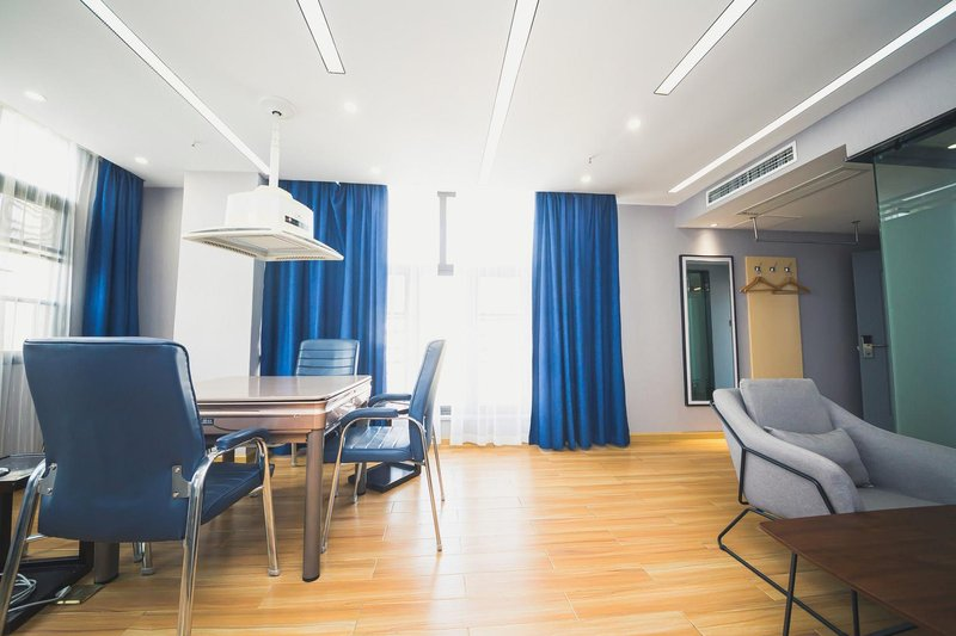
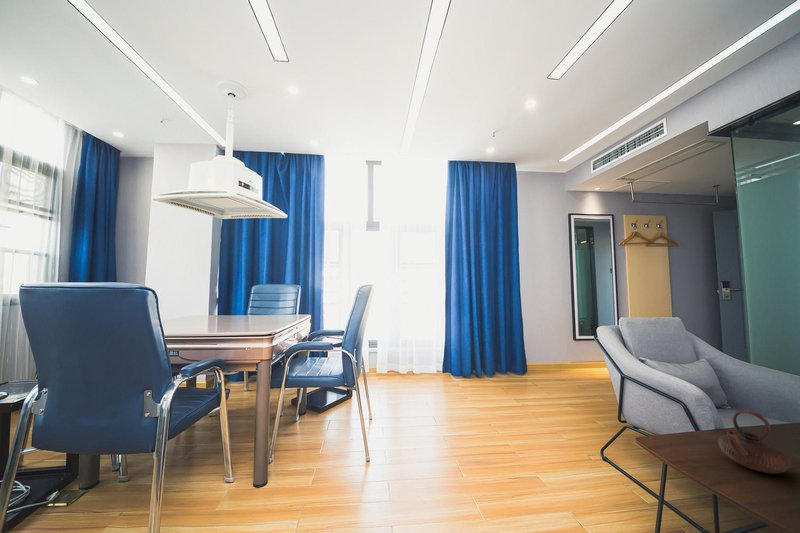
+ teapot (748, 440)
